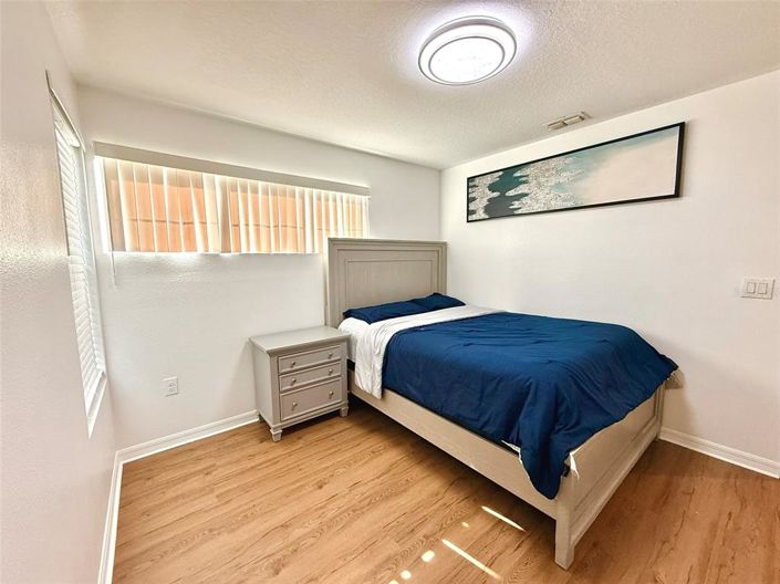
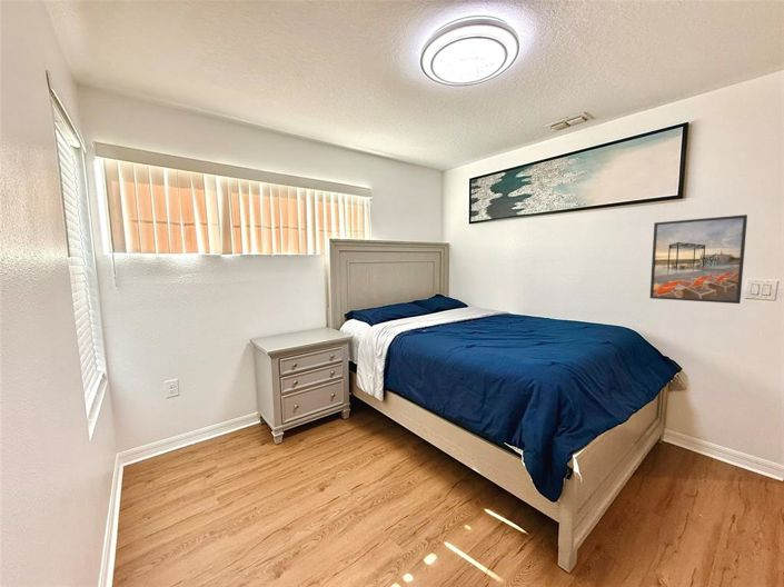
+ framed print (694, 260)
